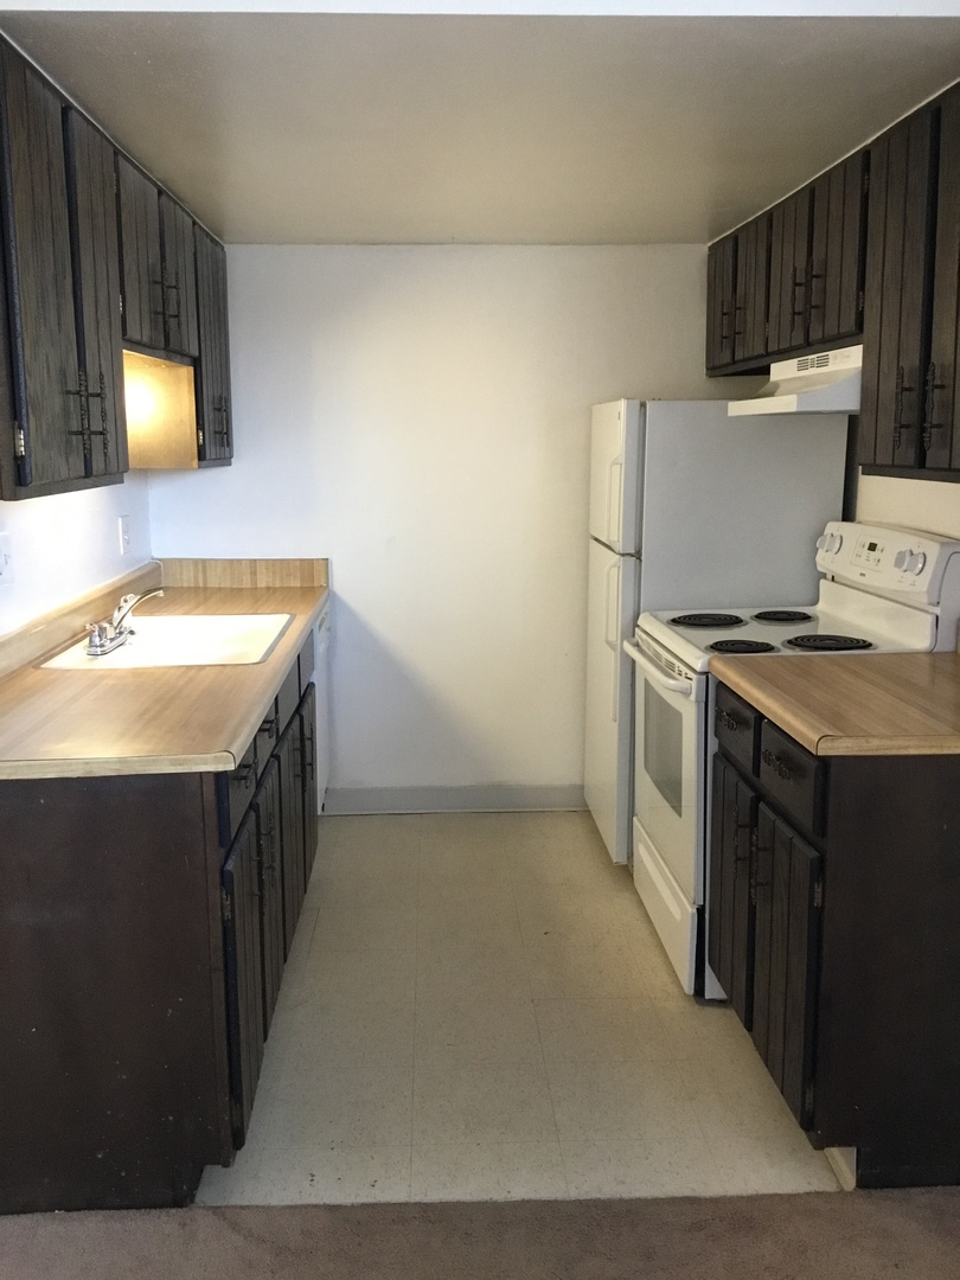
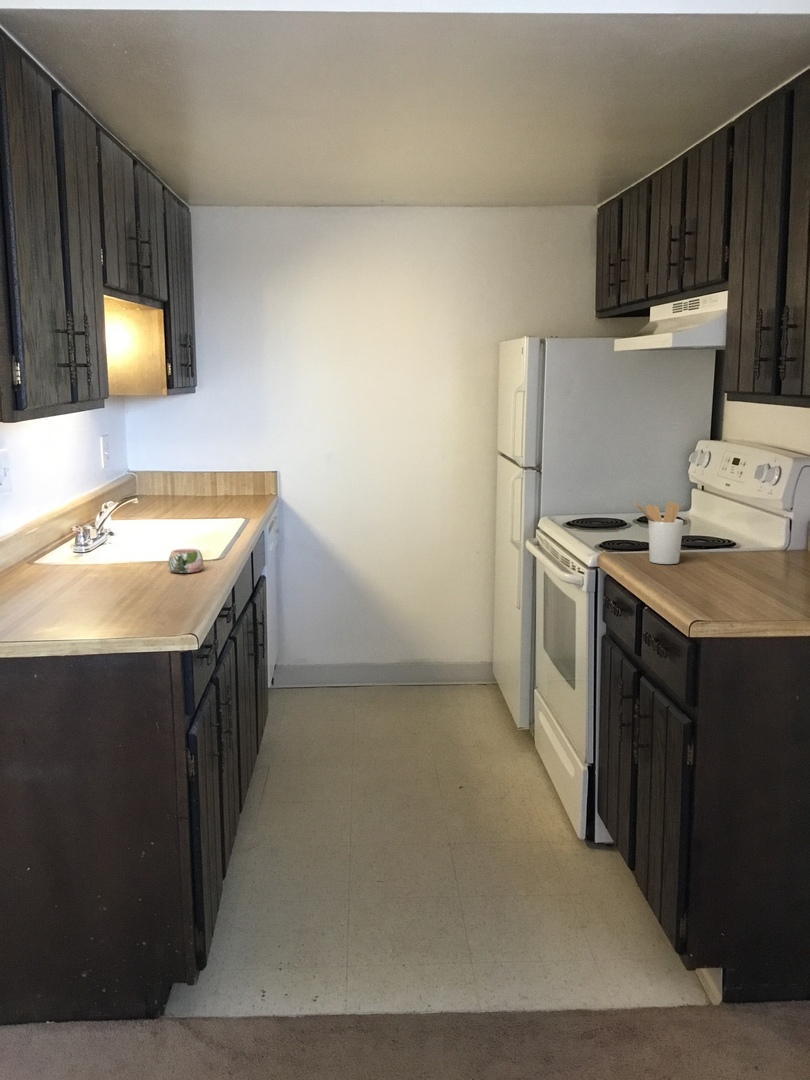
+ mug (185, 561)
+ utensil holder (656, 531)
